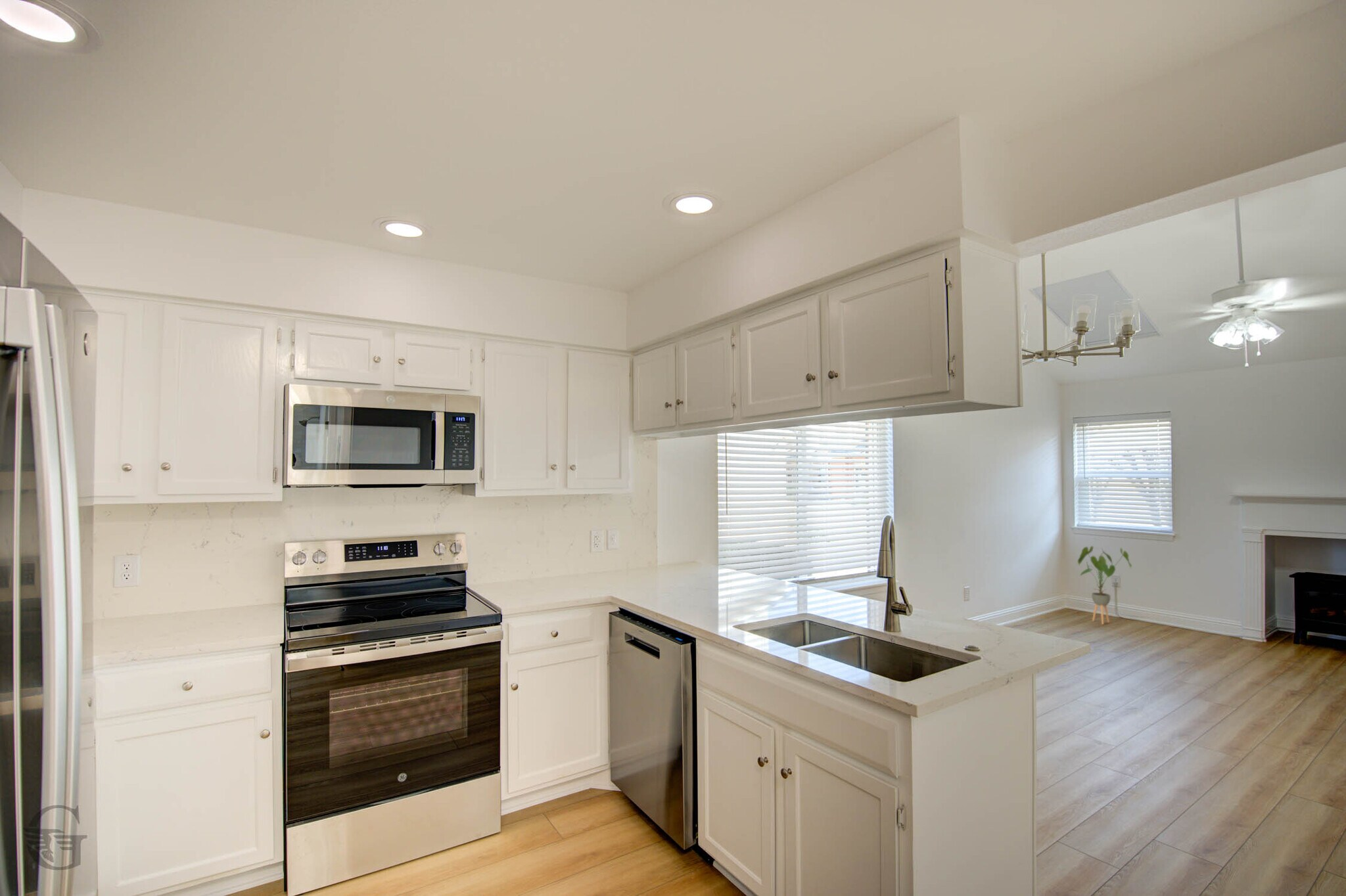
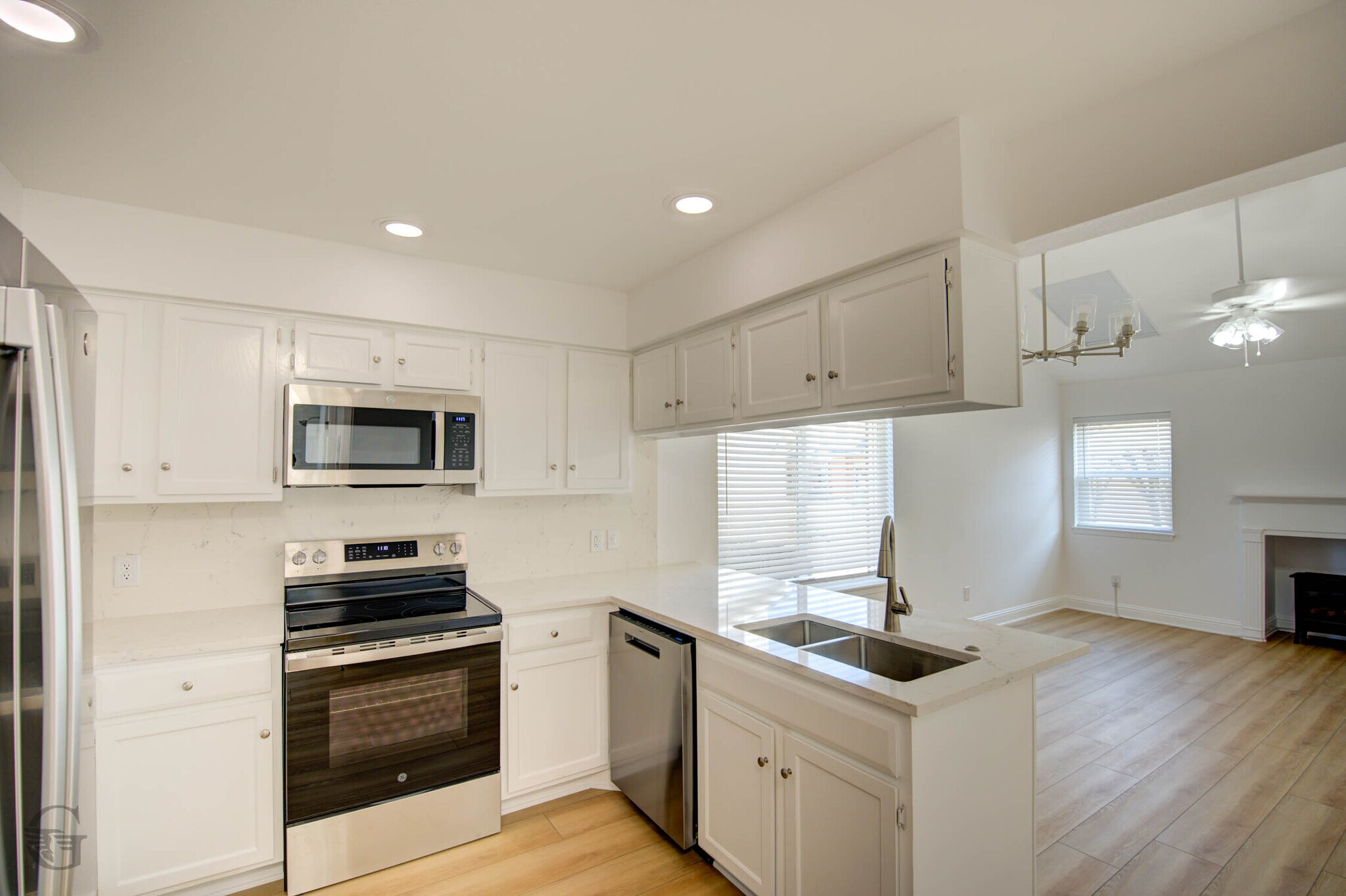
- house plant (1100, 583)
